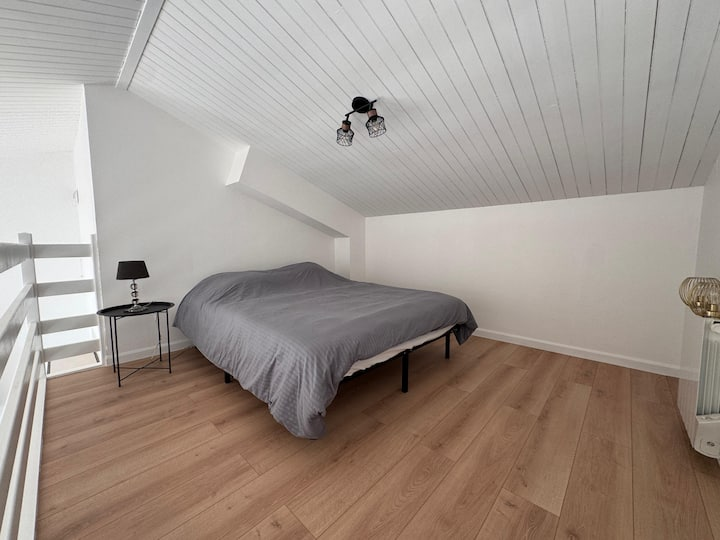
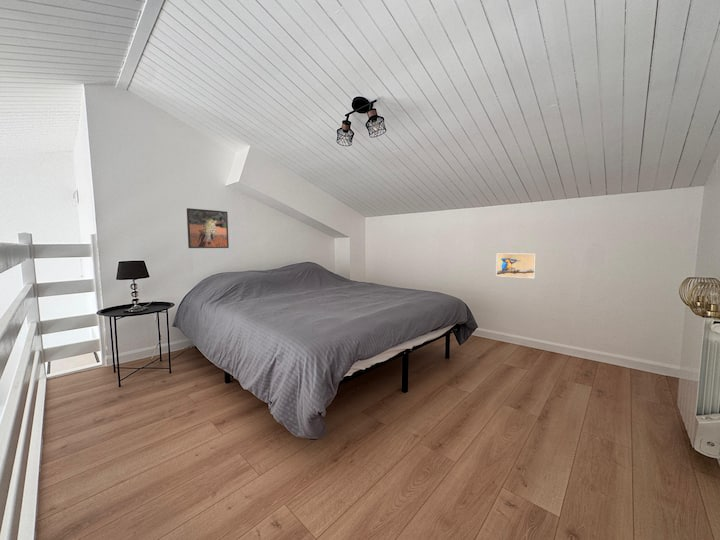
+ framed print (515, 265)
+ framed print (208, 229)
